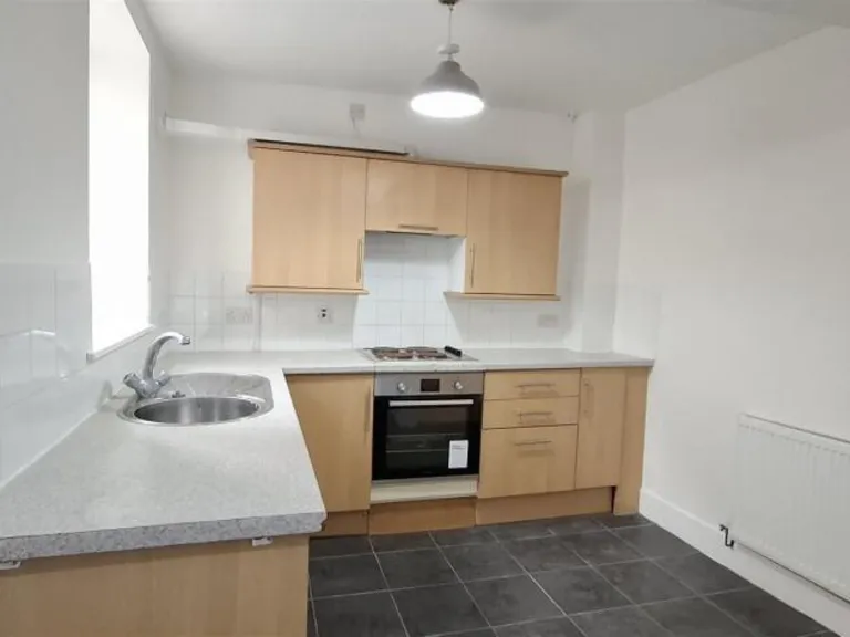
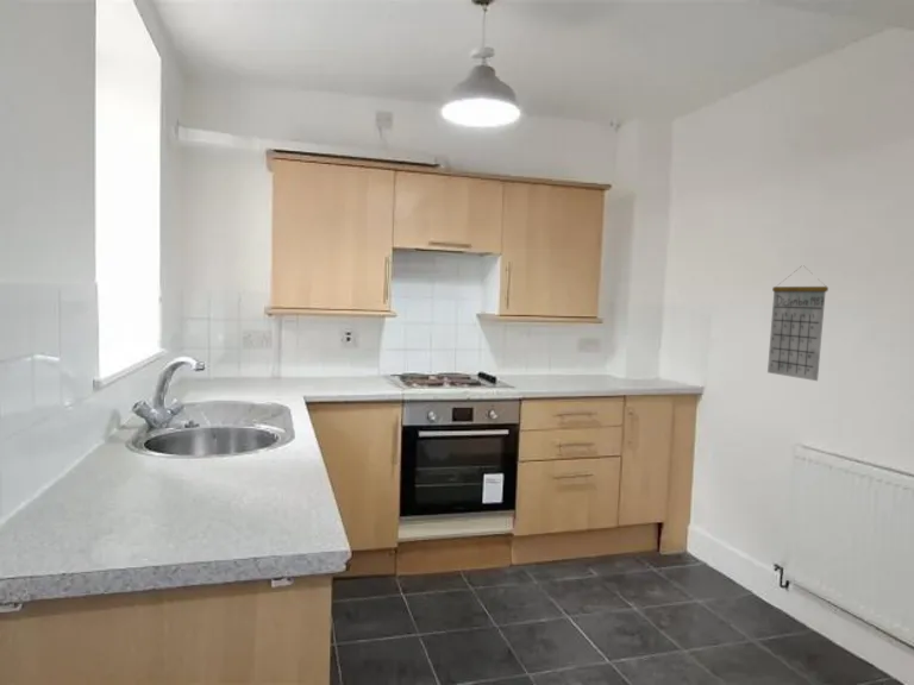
+ calendar (796, 321)
